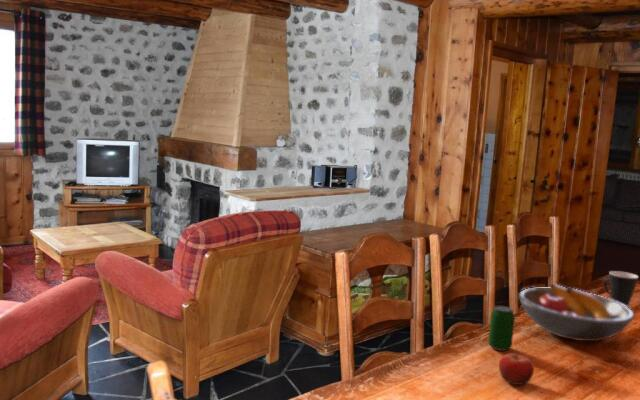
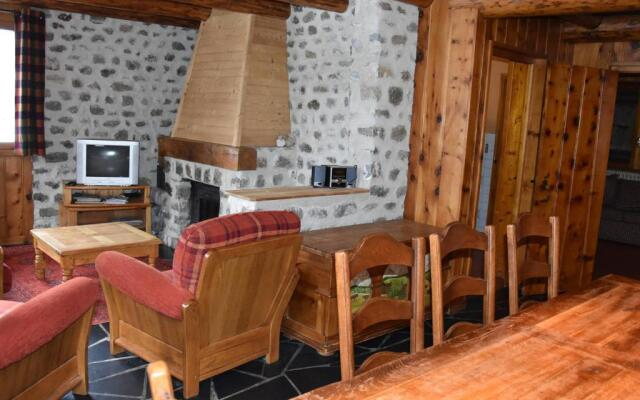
- beverage can (501, 328)
- mug (618, 289)
- fruit (516, 366)
- fruit bowl (572, 313)
